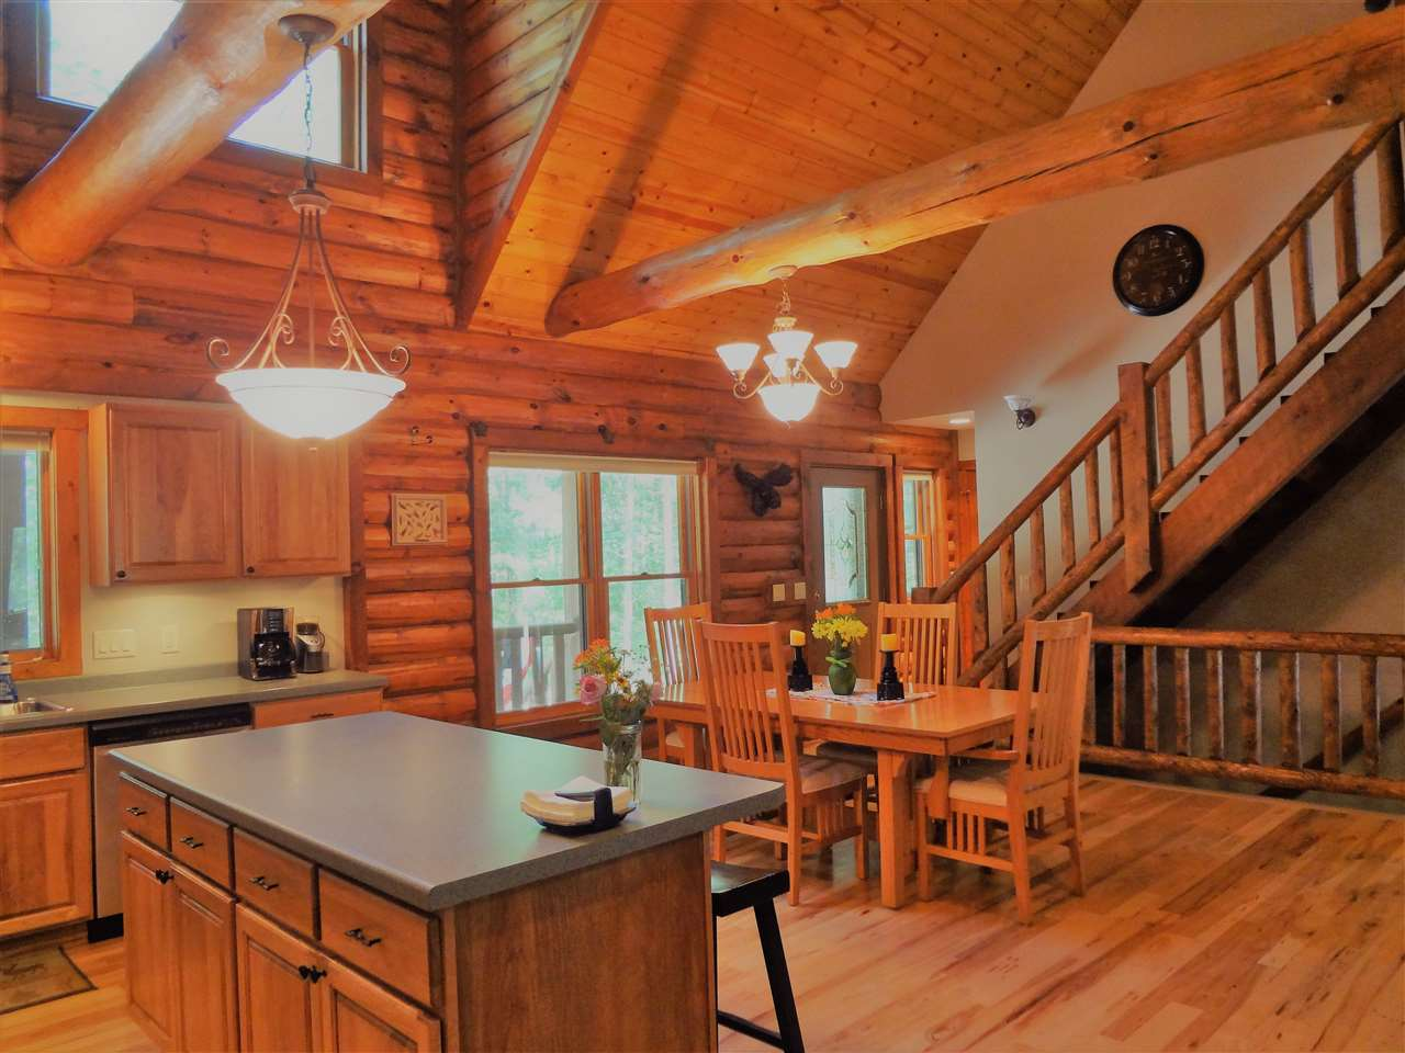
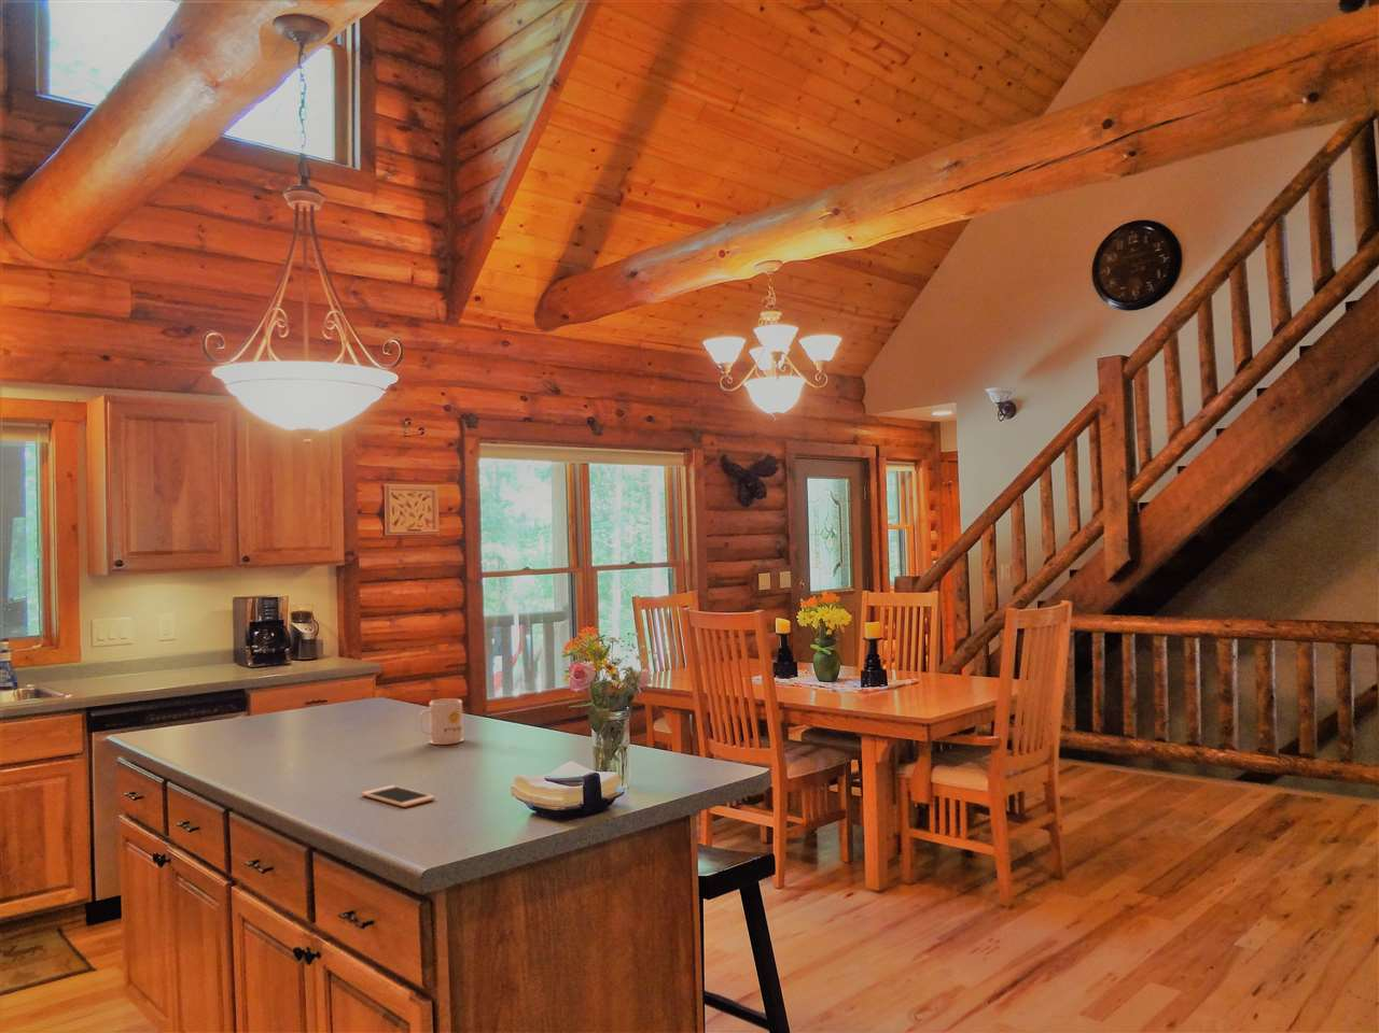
+ mug (442, 720)
+ cell phone (397, 795)
